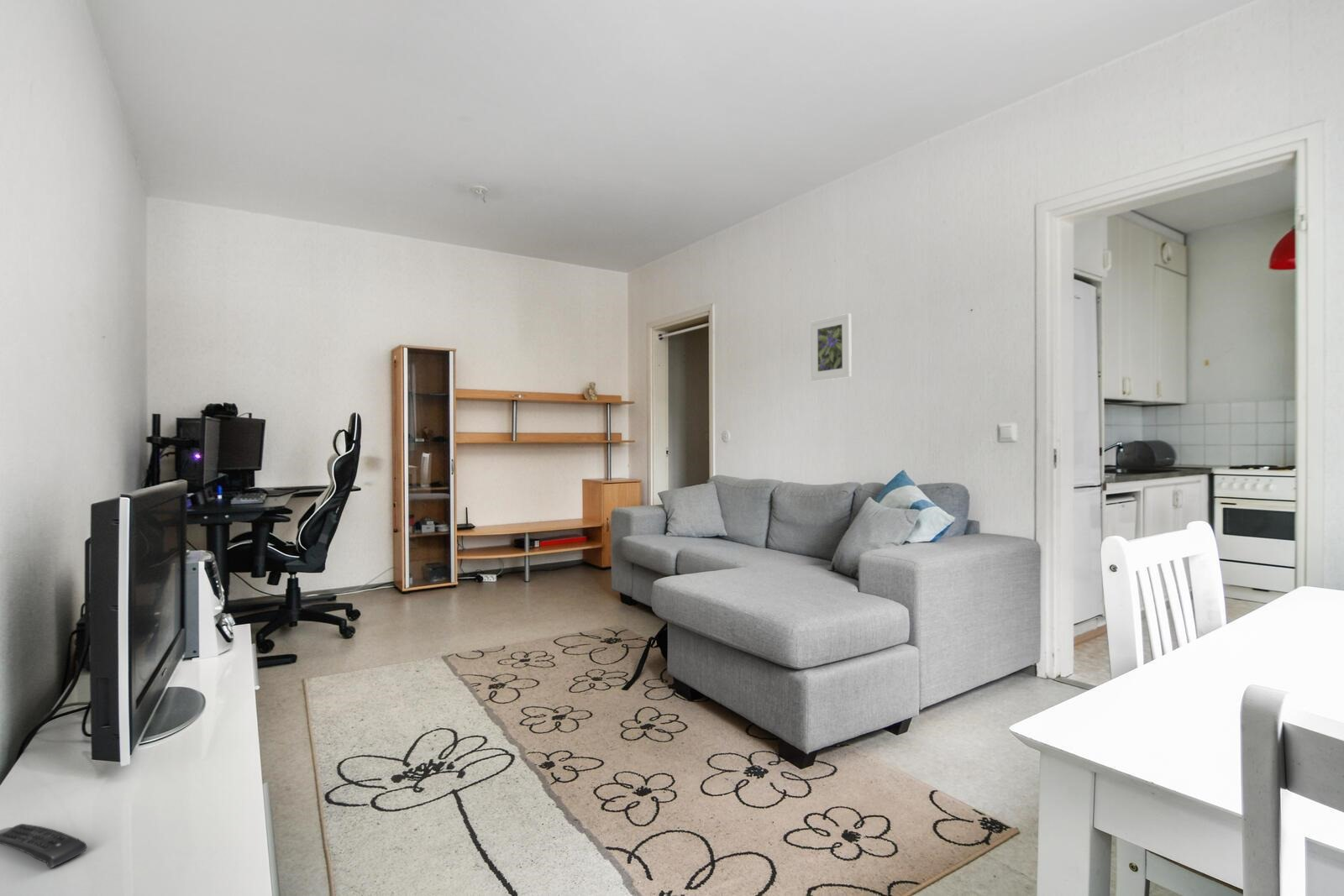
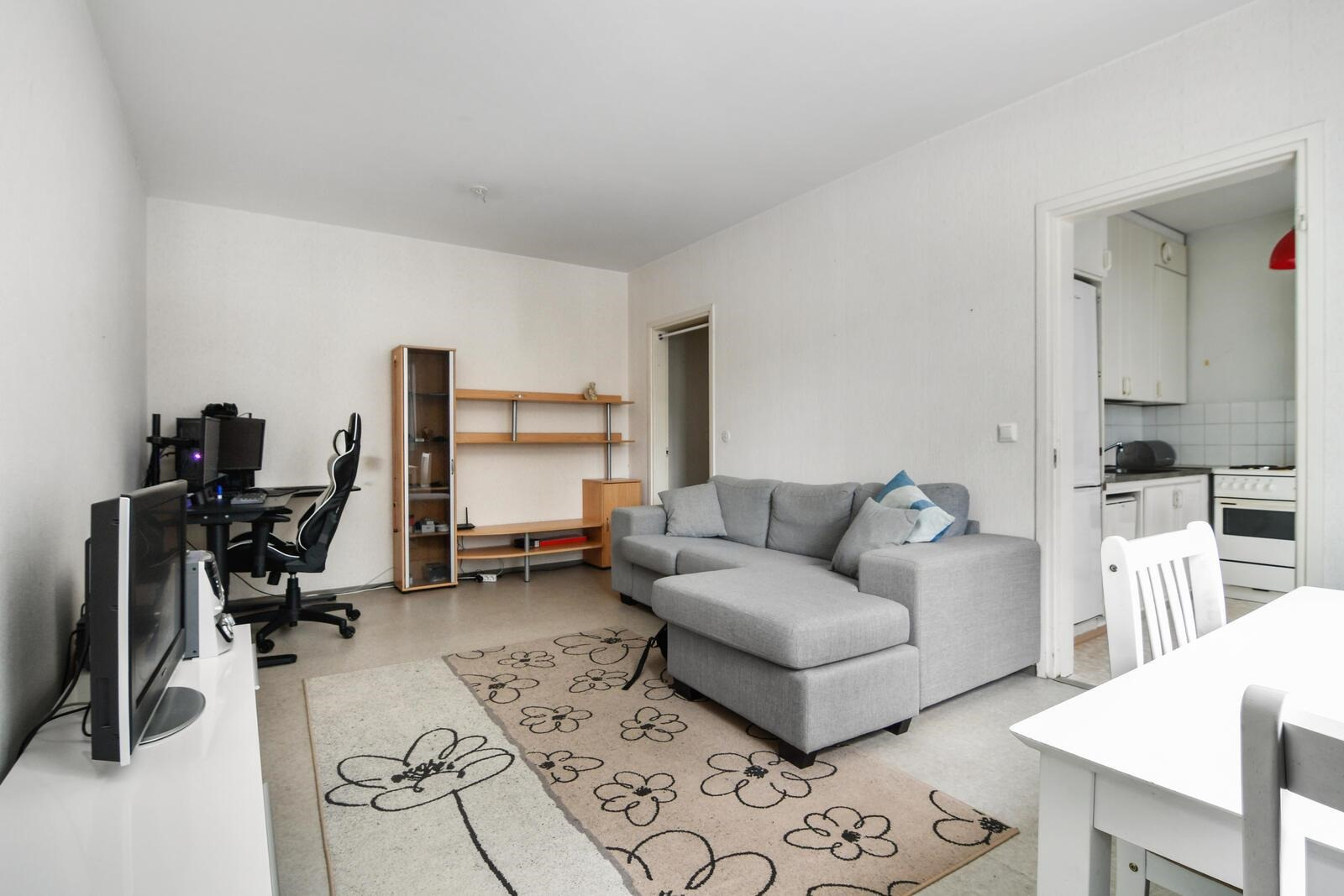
- remote control (34, 841)
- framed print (830, 348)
